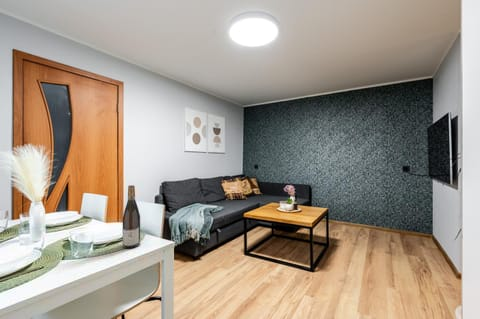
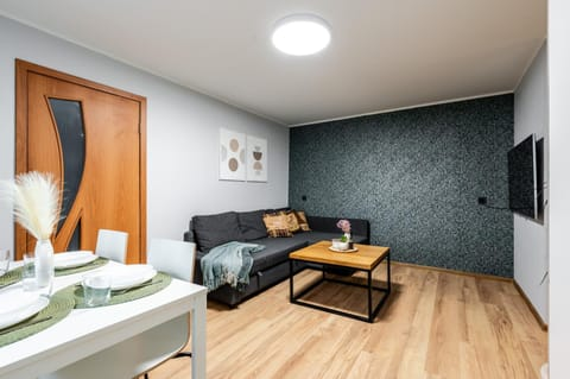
- wine bottle (131, 215)
